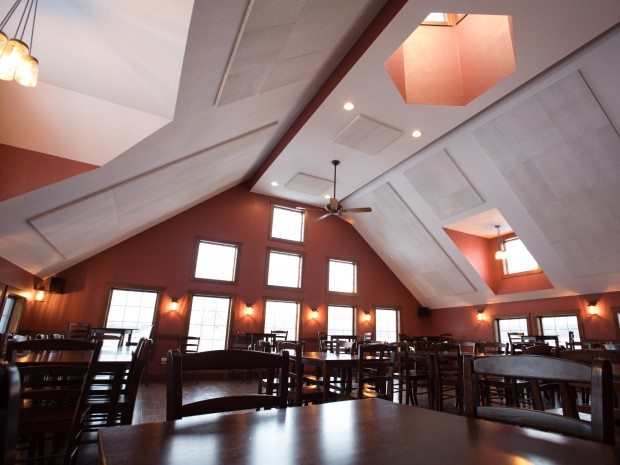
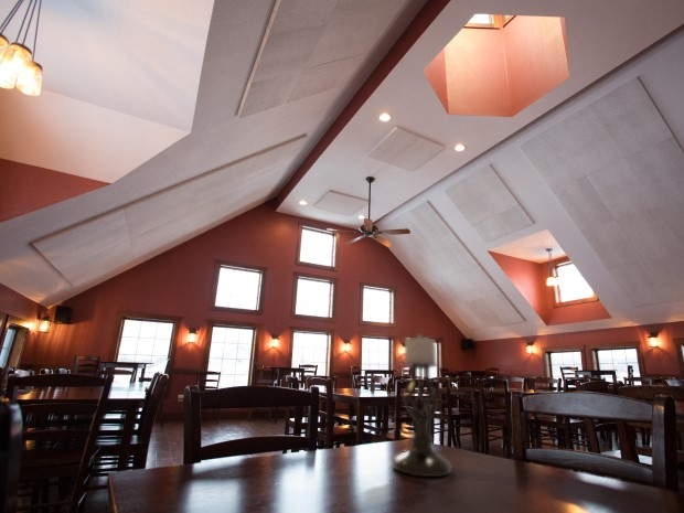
+ candle holder (420, 397)
